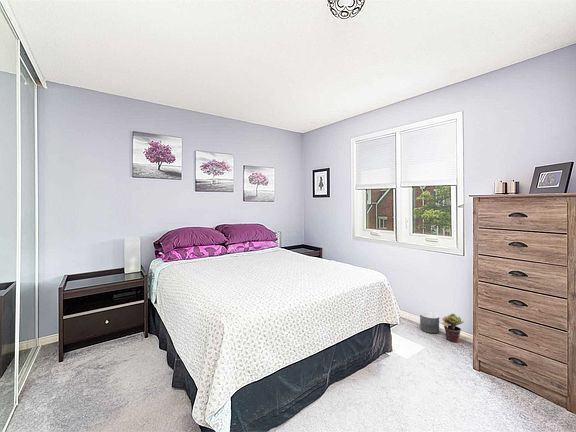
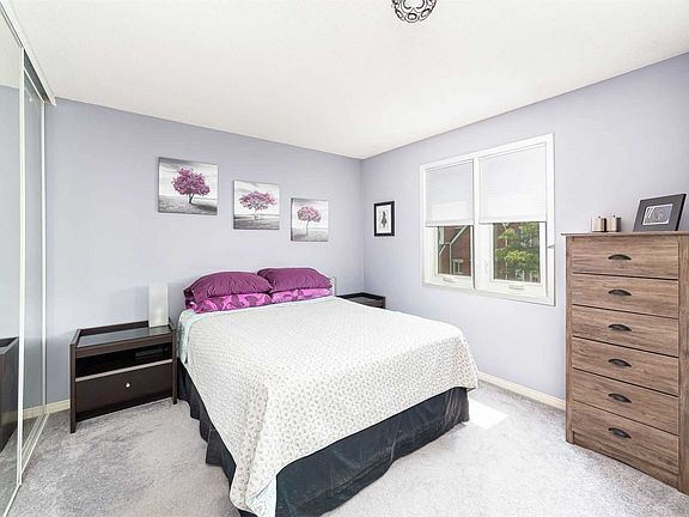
- potted plant (452, 326)
- planter (429, 322)
